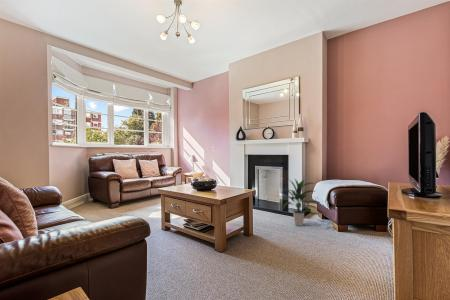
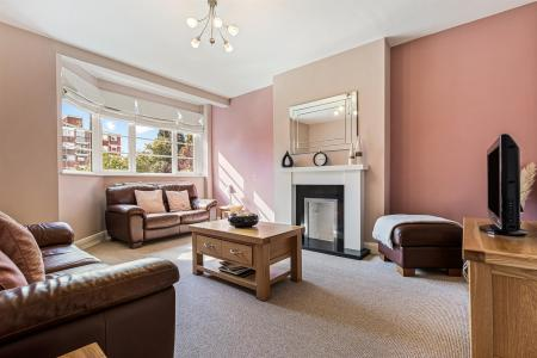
- indoor plant (300, 200)
